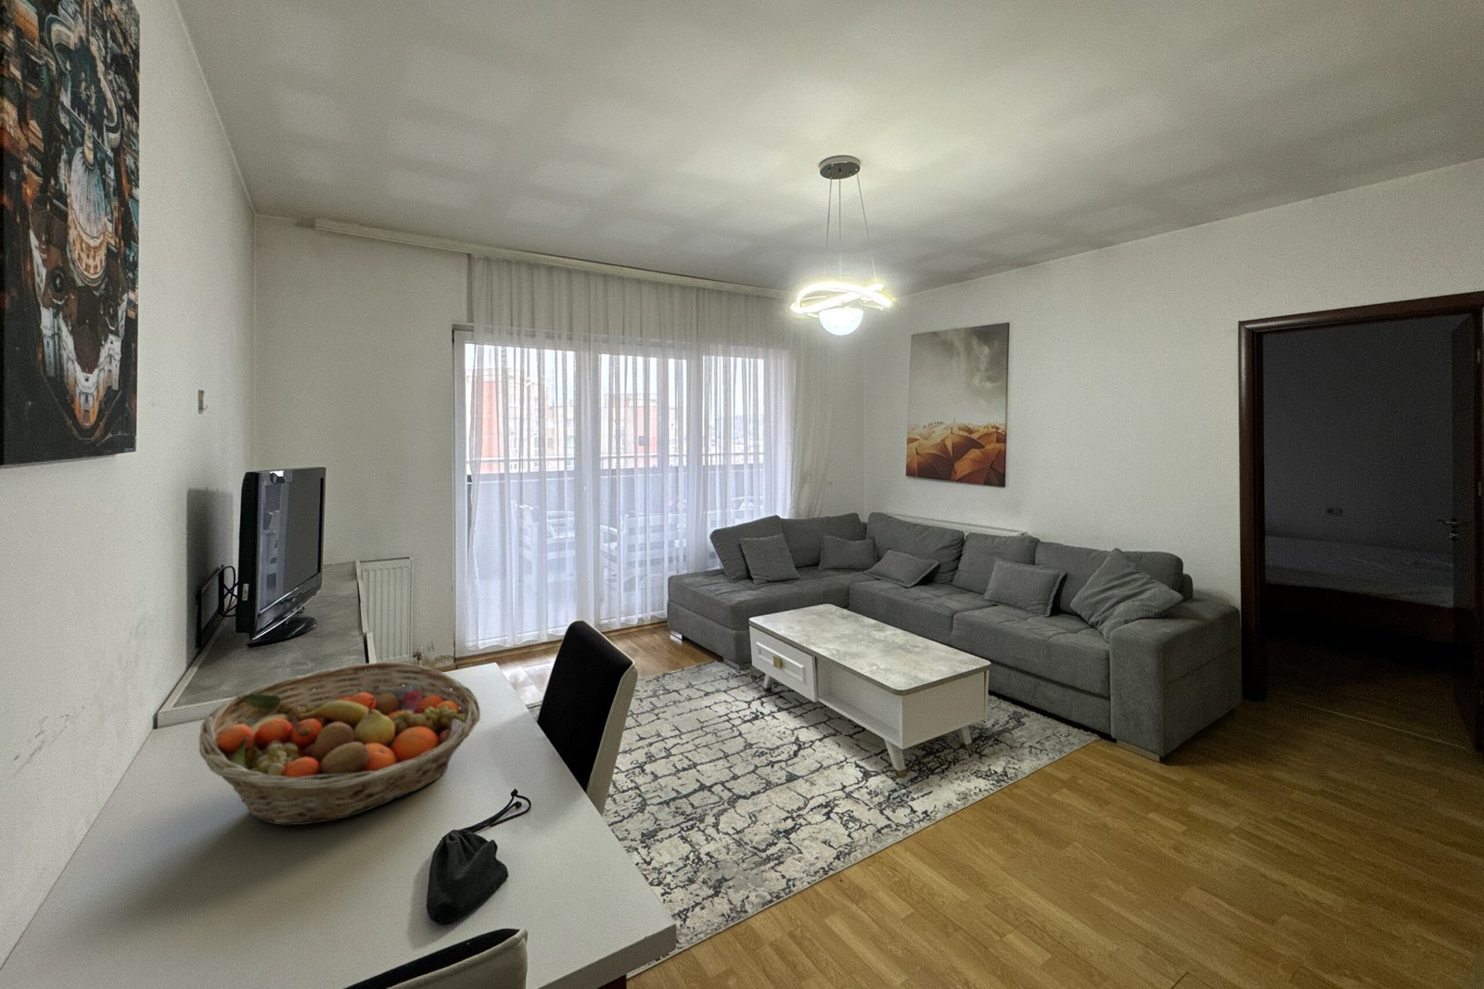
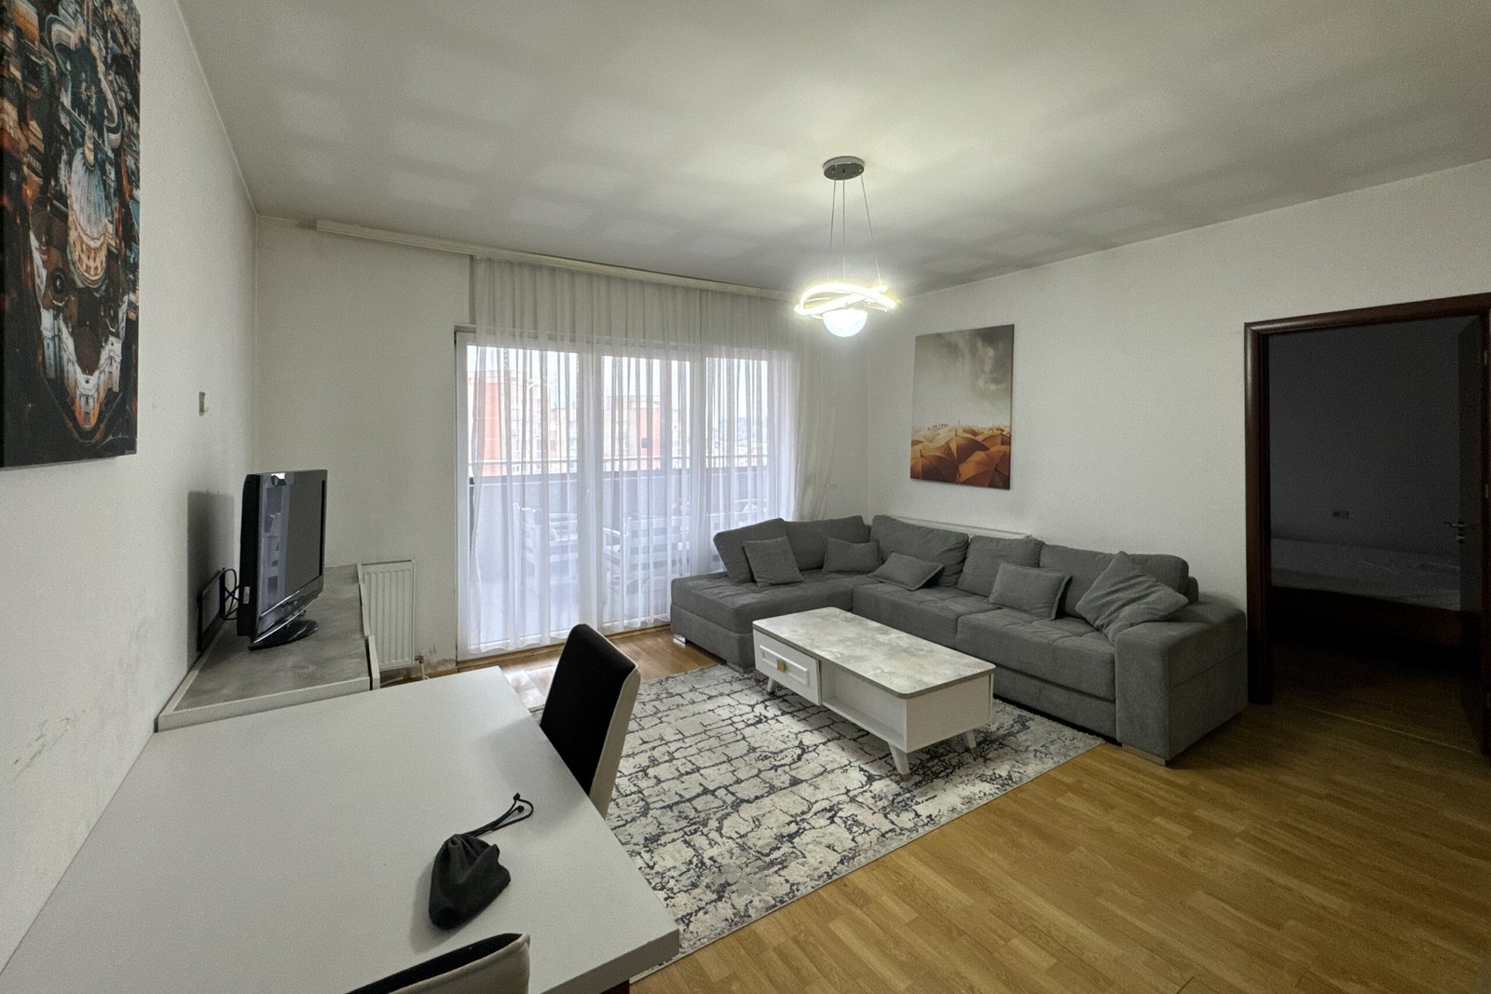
- fruit basket (353, 733)
